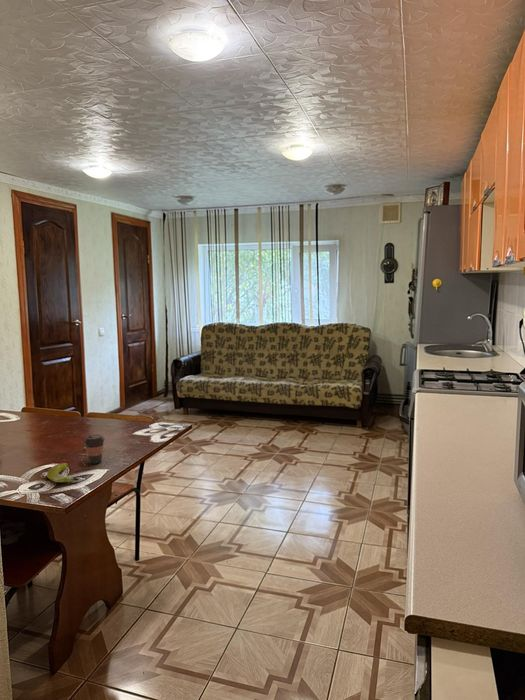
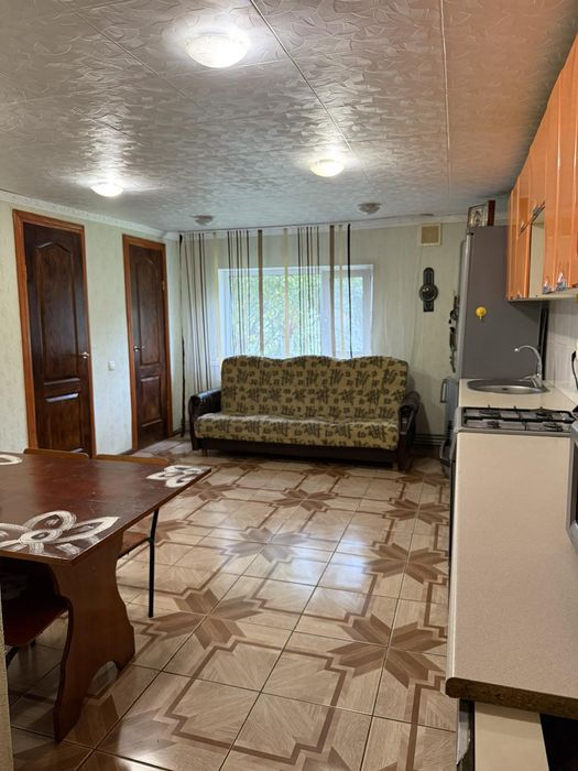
- coffee cup (94, 449)
- banana (59, 472)
